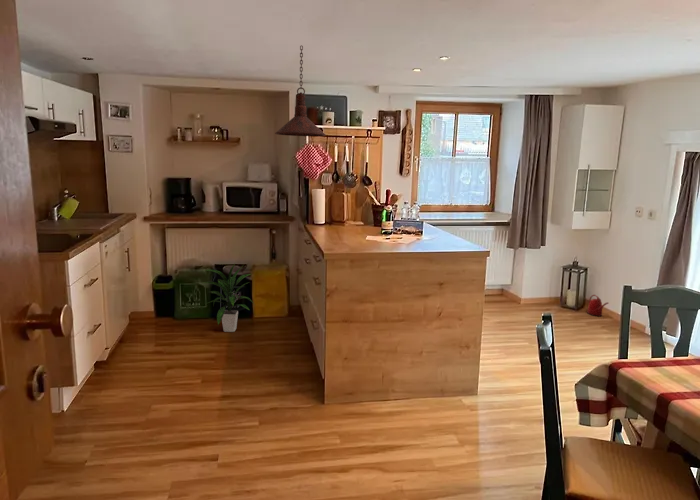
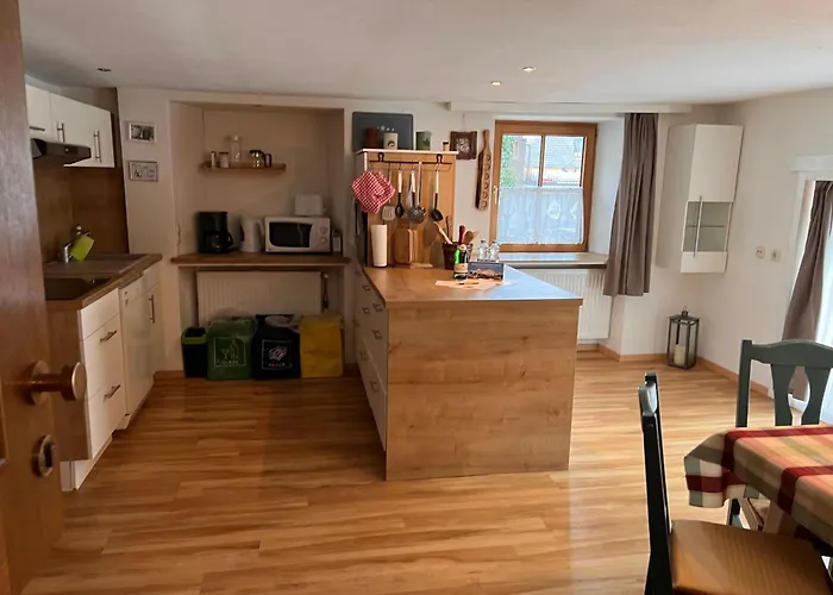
- watering can (598, 305)
- pendant light (300, 92)
- indoor plant (227, 297)
